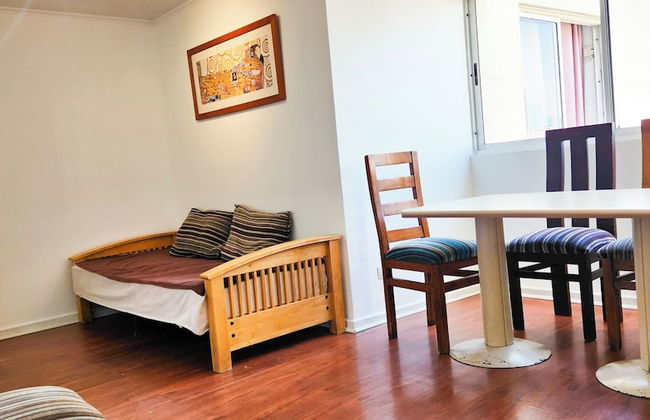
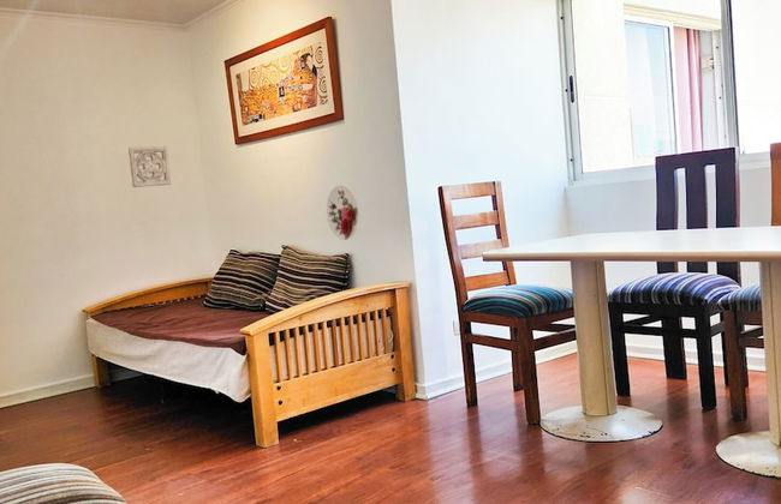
+ decorative plate (341, 212)
+ wall ornament (149, 166)
